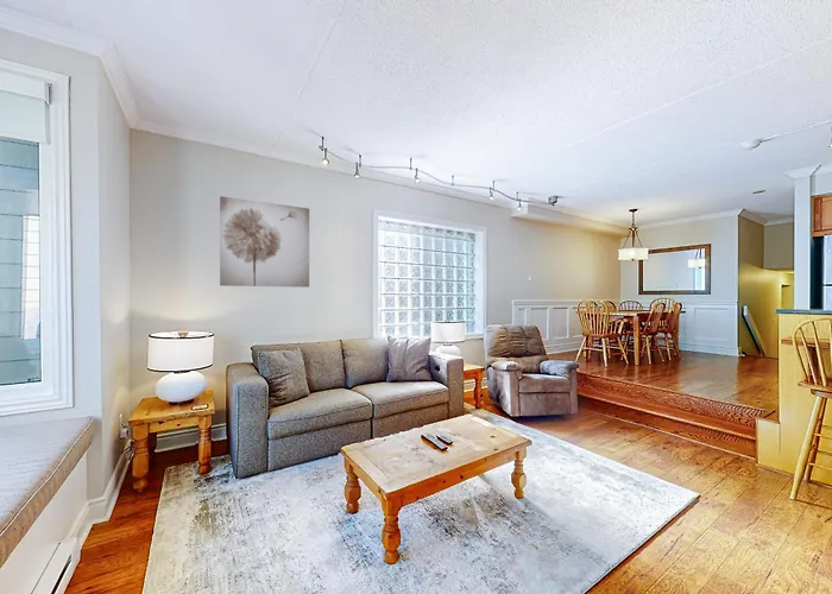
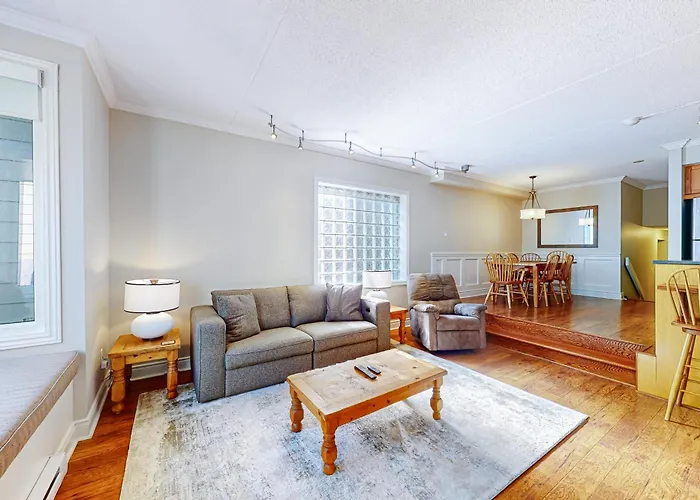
- wall art (267, 245)
